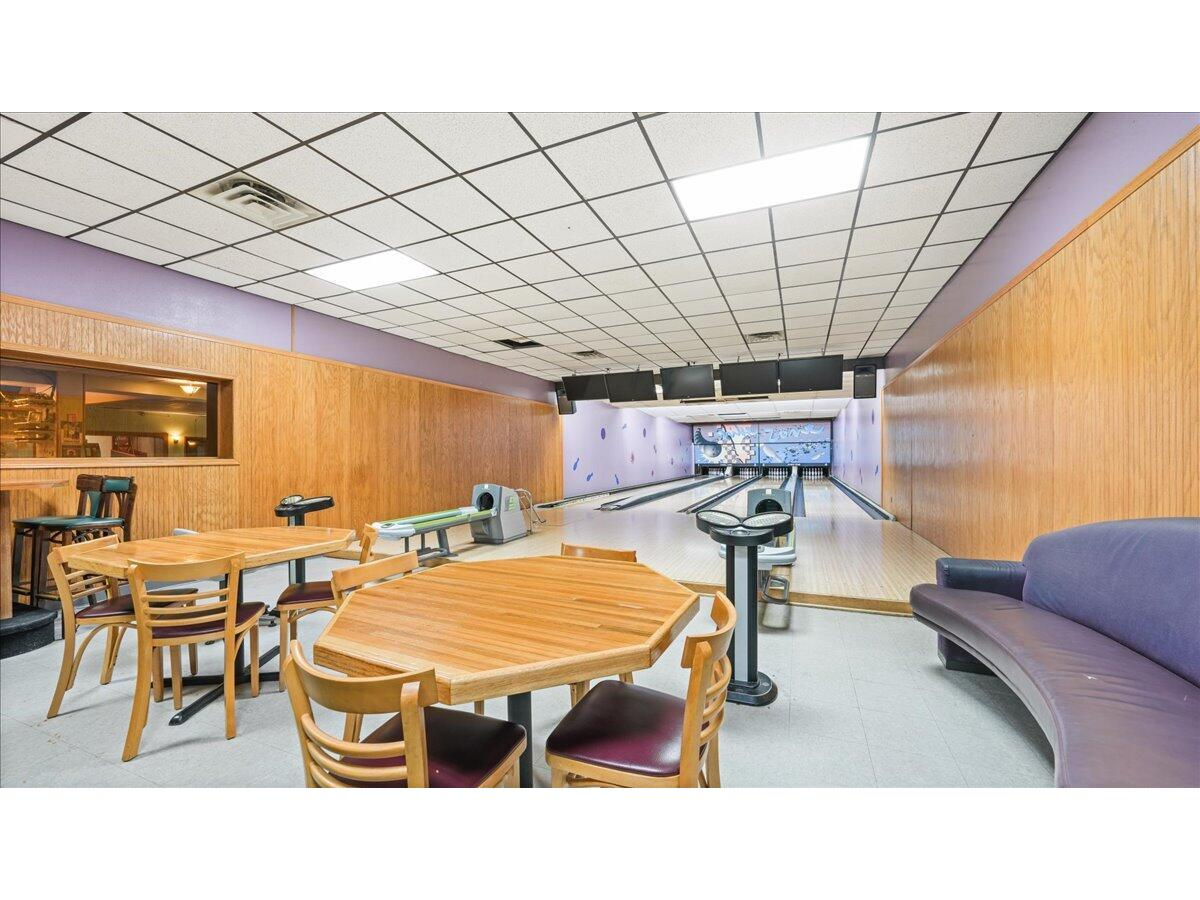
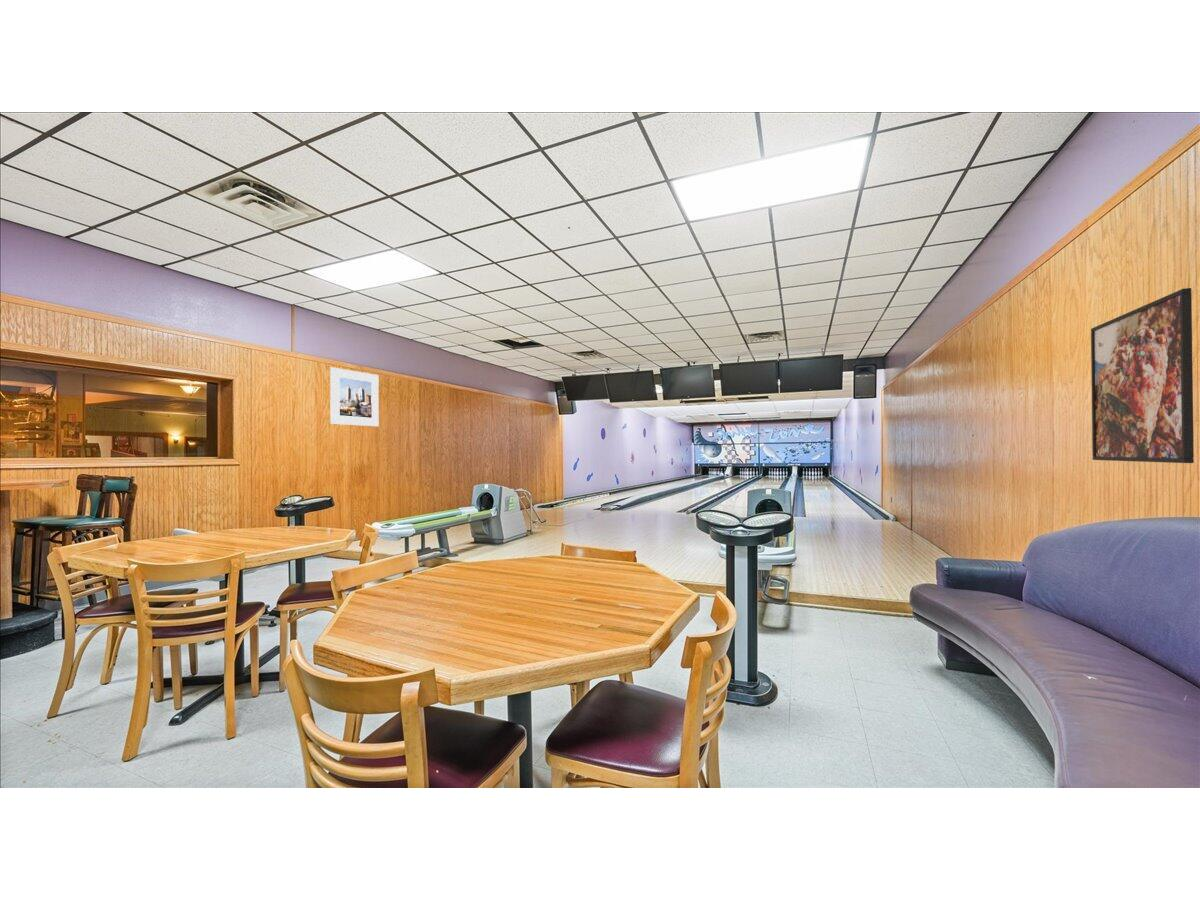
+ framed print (1134, 386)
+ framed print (355, 398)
